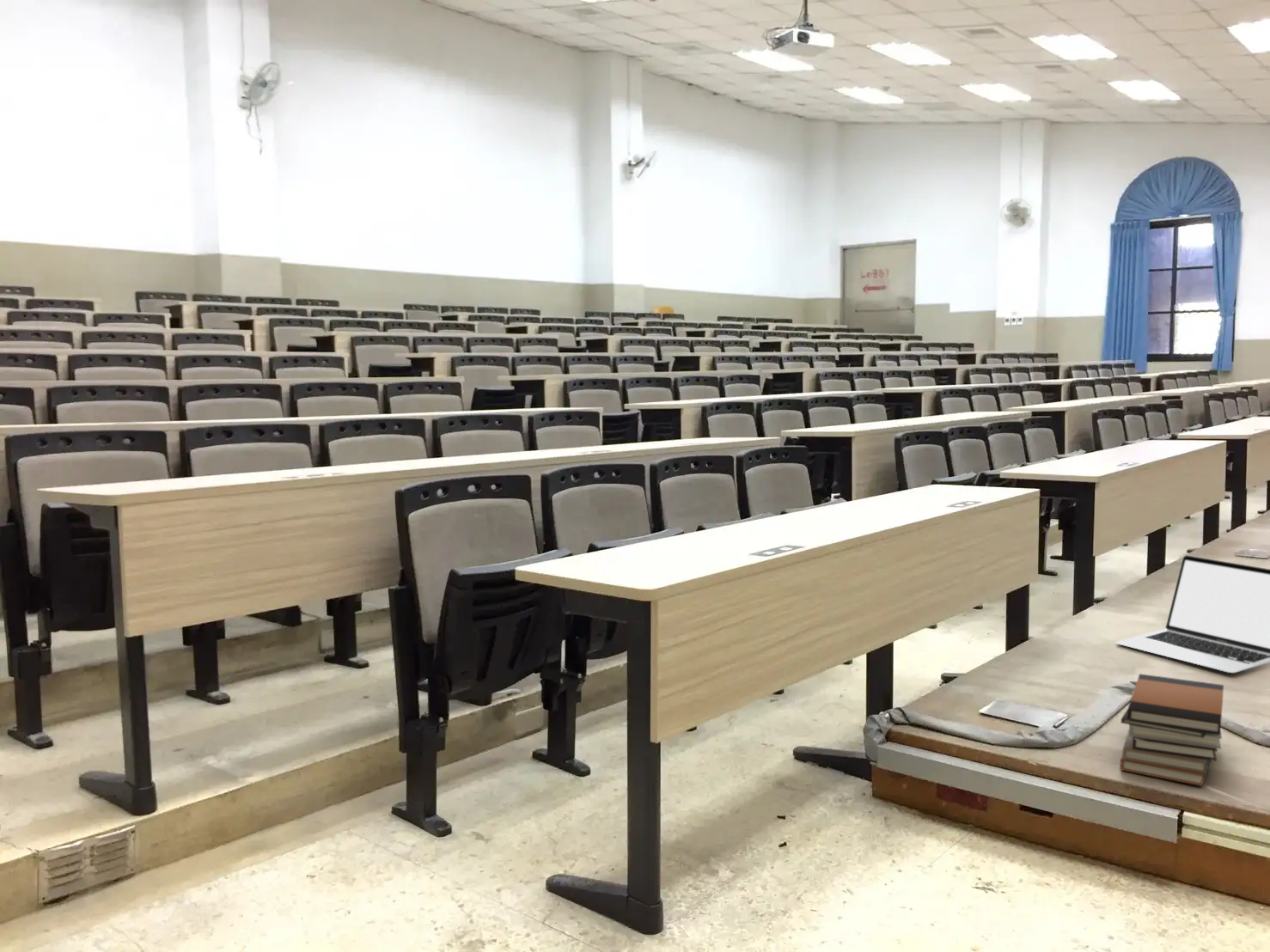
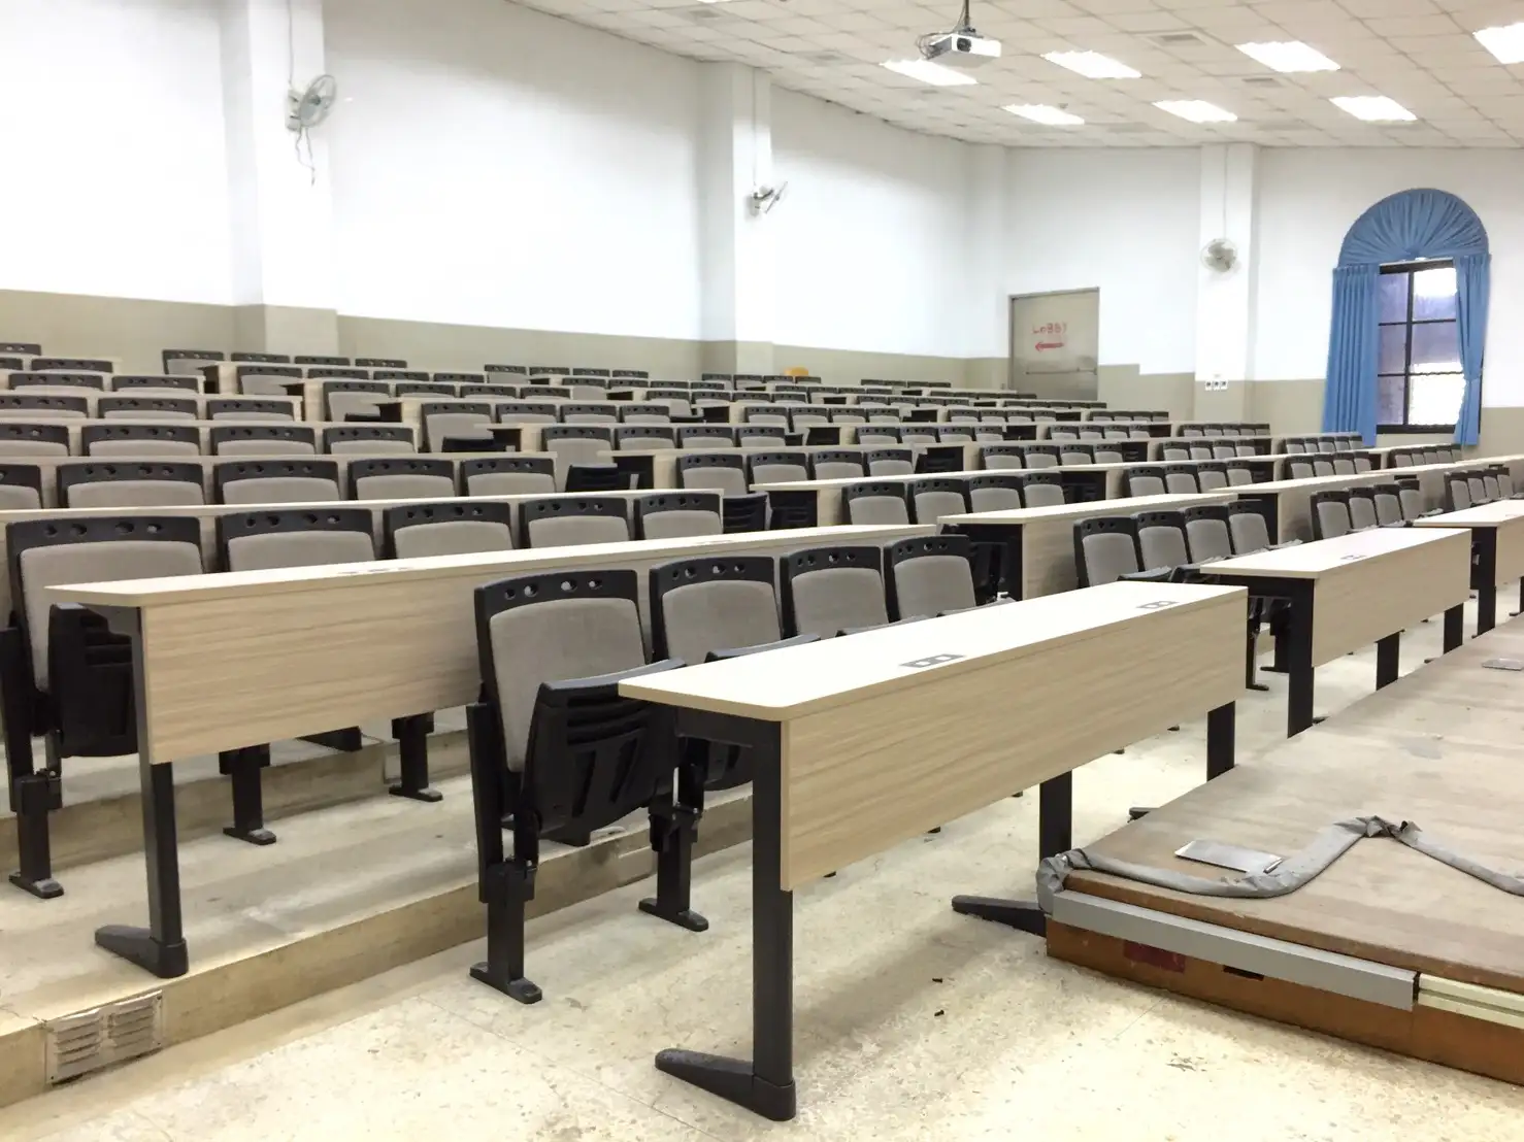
- book stack (1173, 726)
- laptop (1206, 611)
